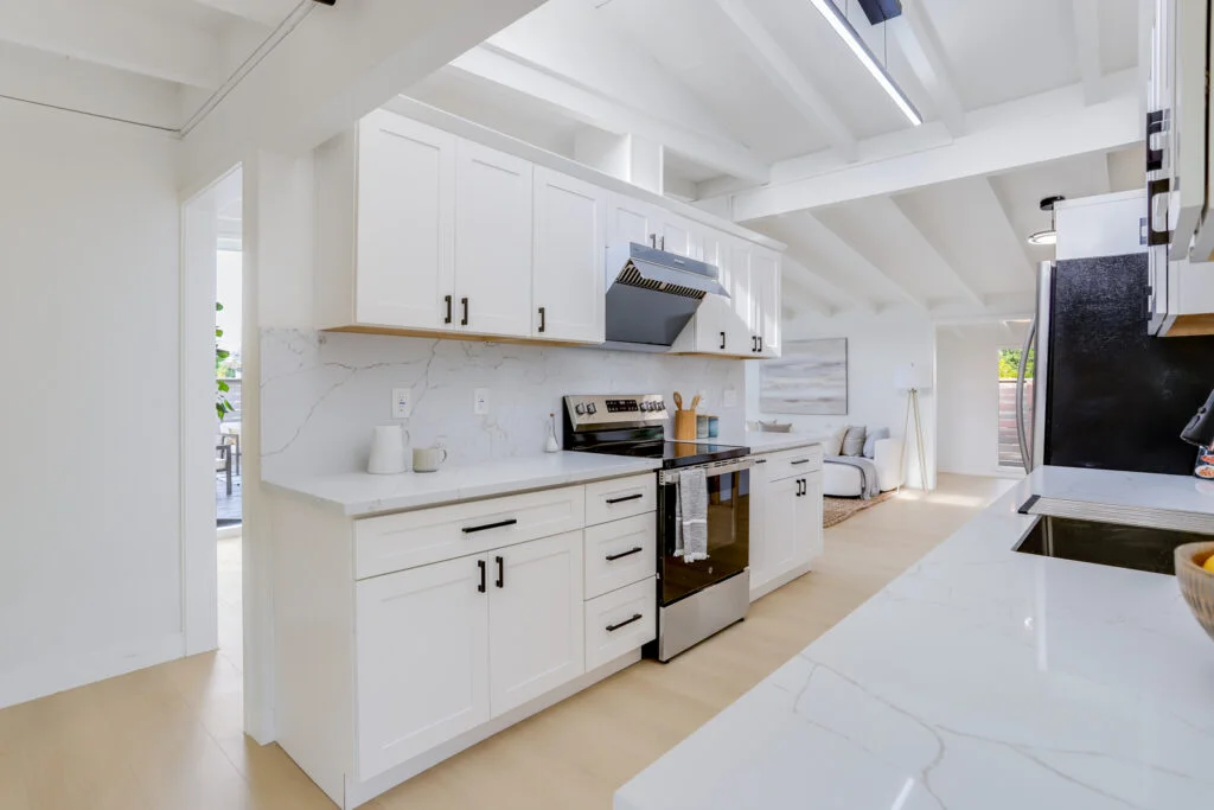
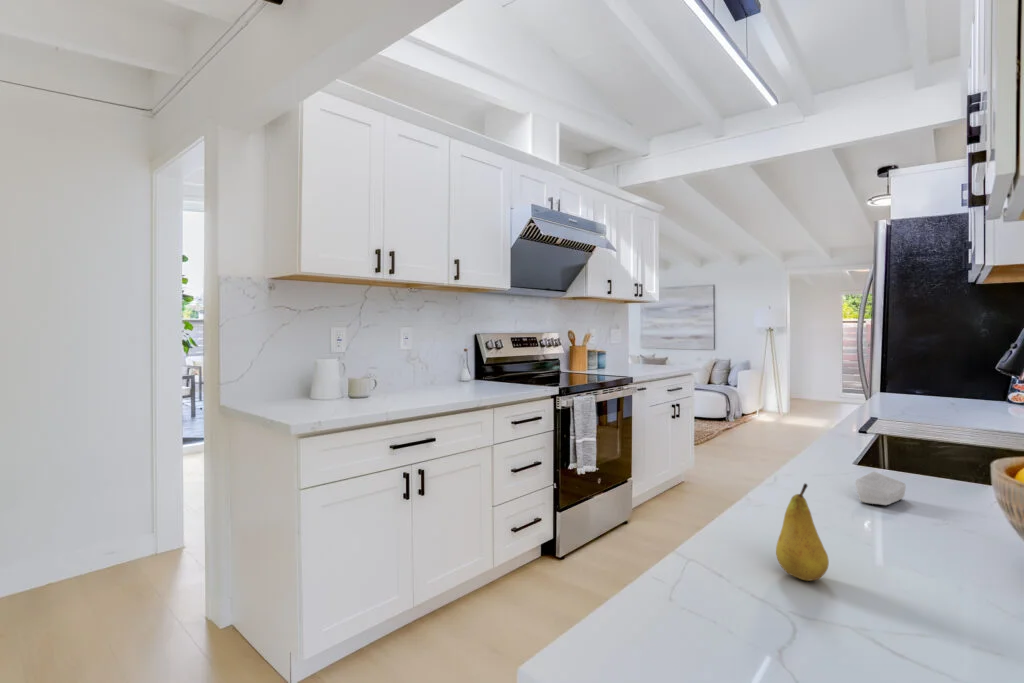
+ fruit (801, 529)
+ soap bar (878, 488)
